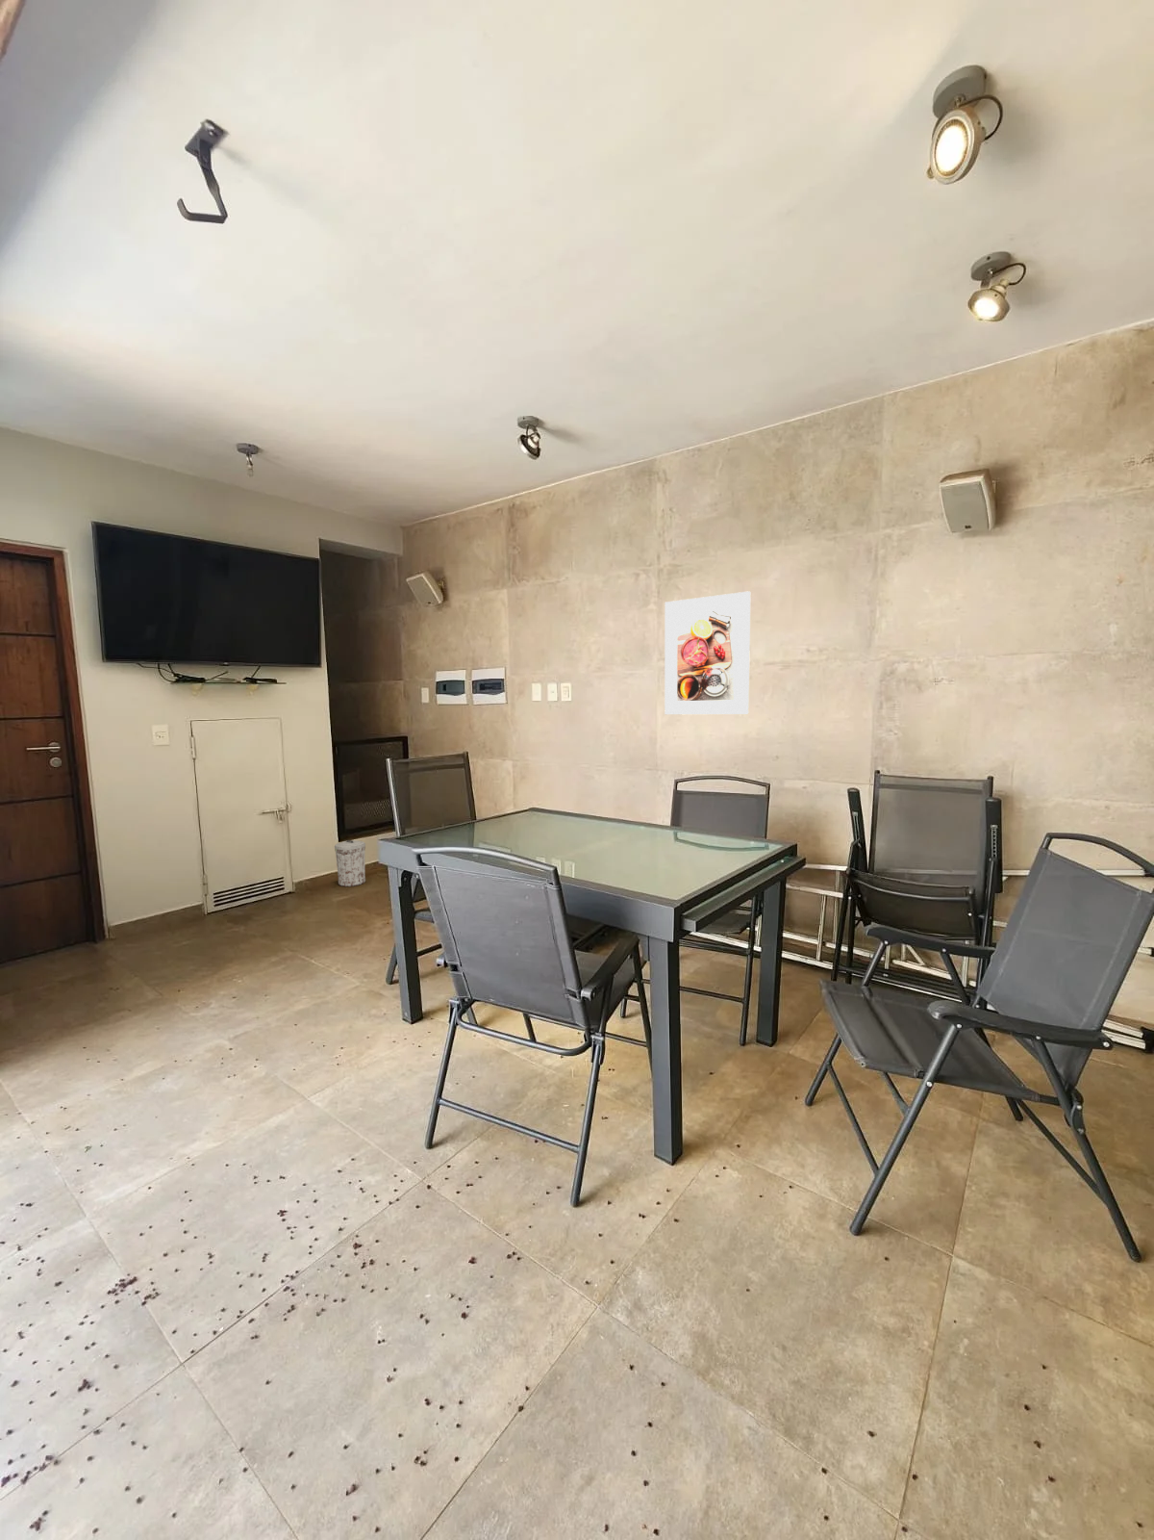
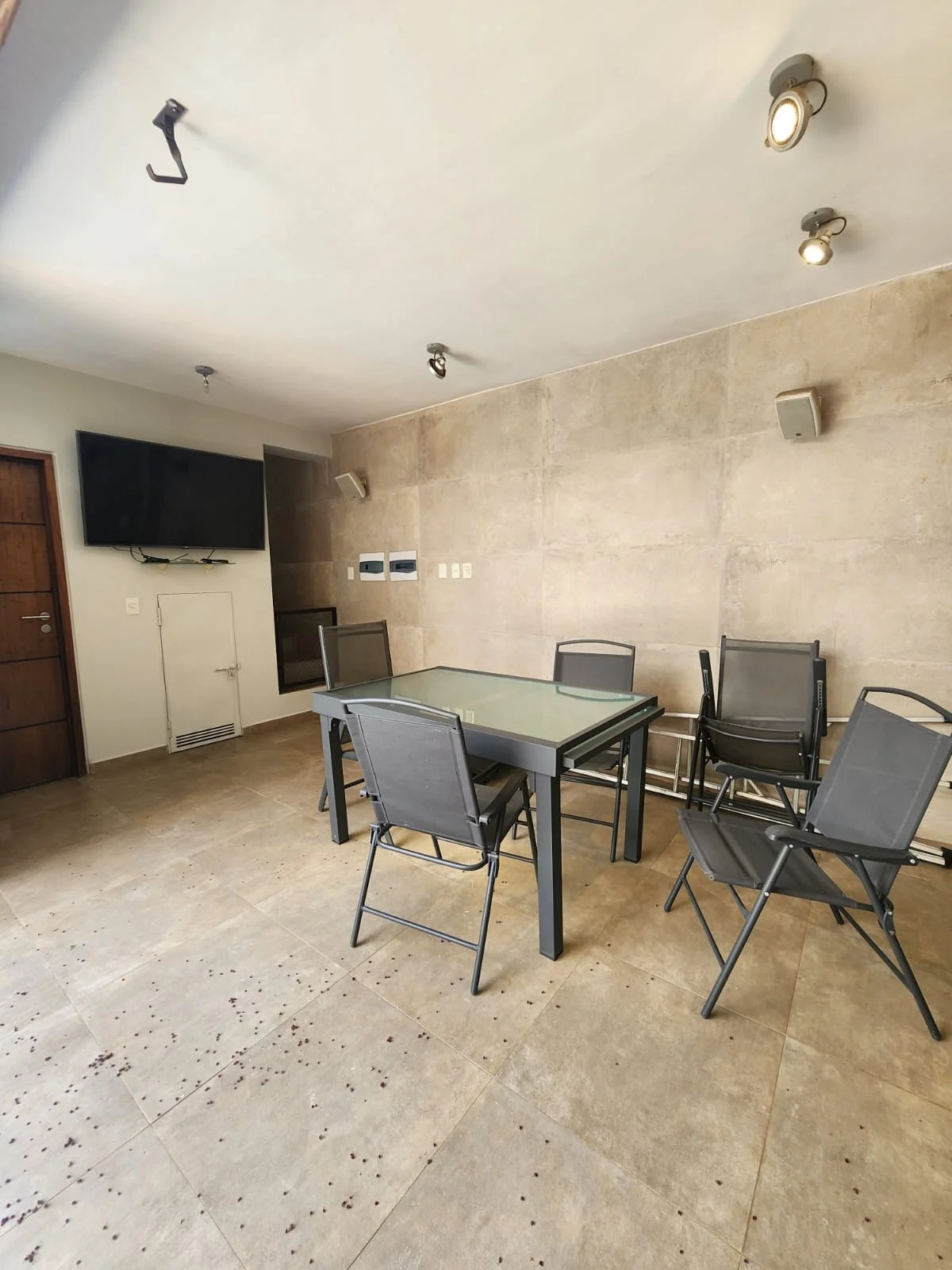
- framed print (705, 656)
- trash can (350, 861)
